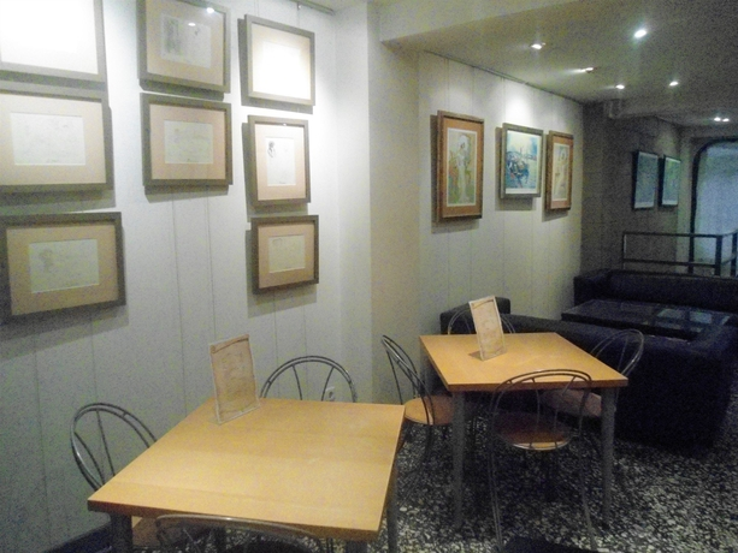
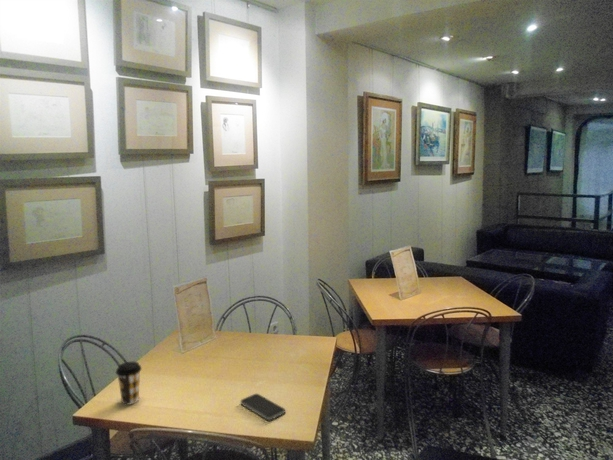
+ coffee cup (129, 383)
+ smartphone (262, 406)
